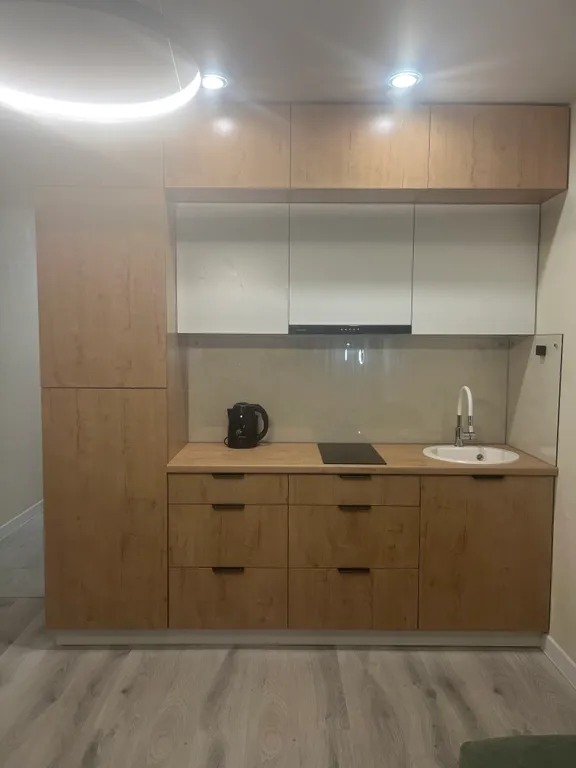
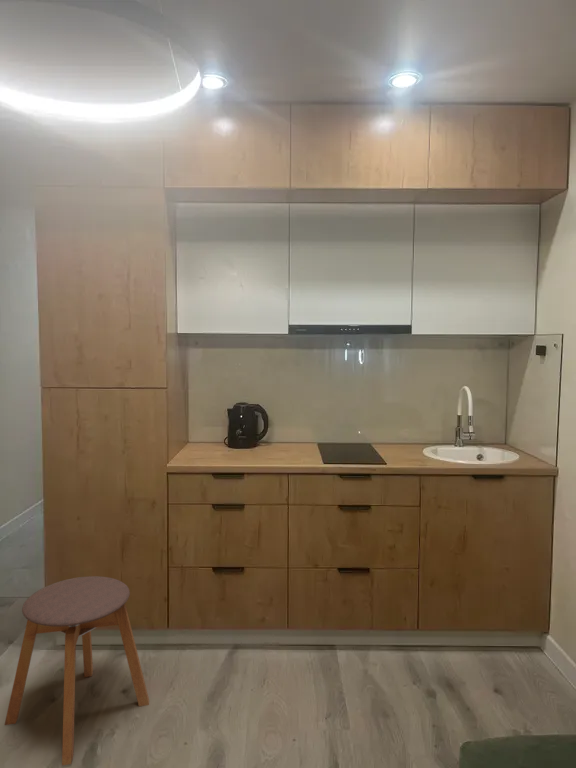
+ stool (75, 652)
